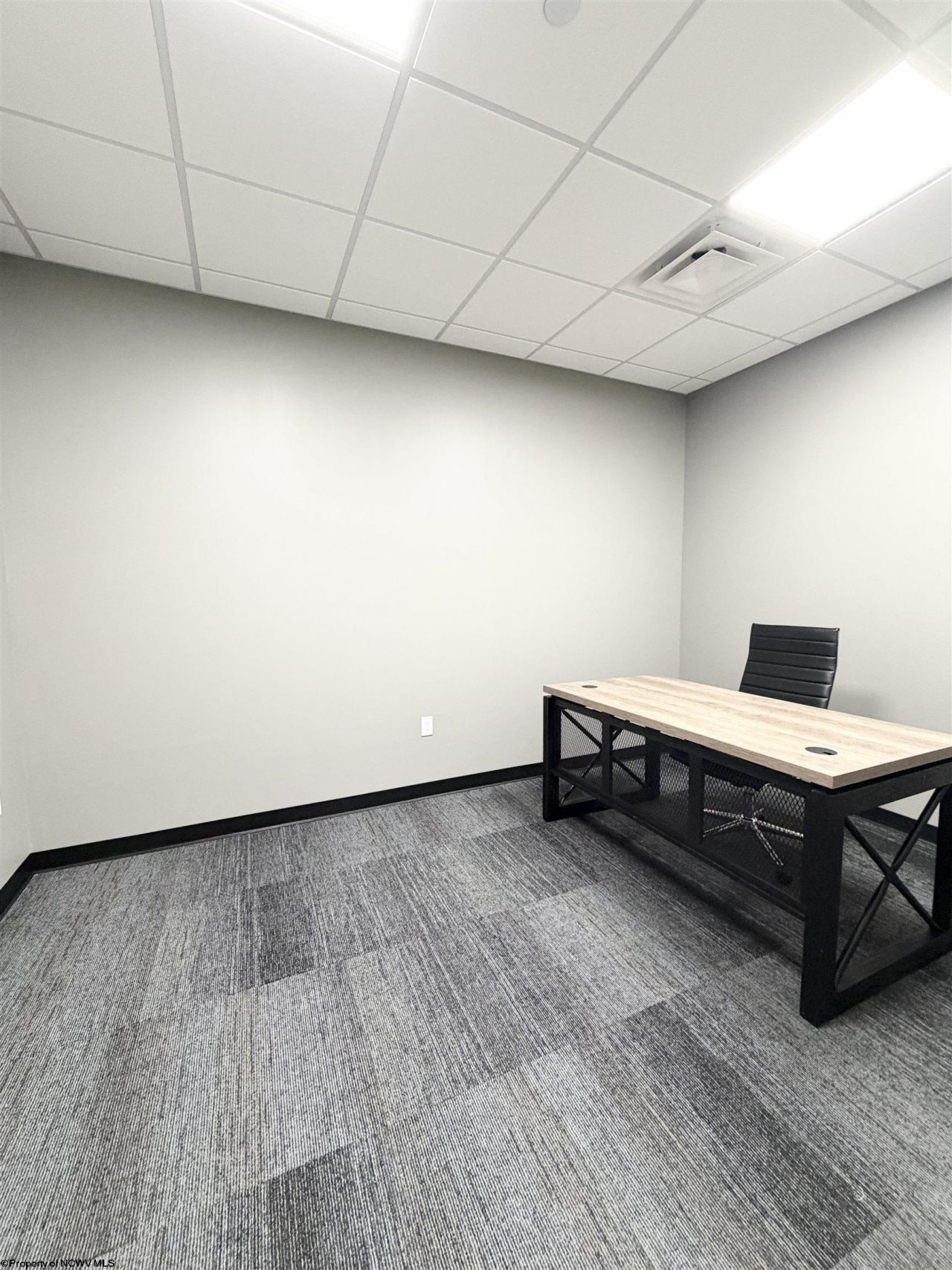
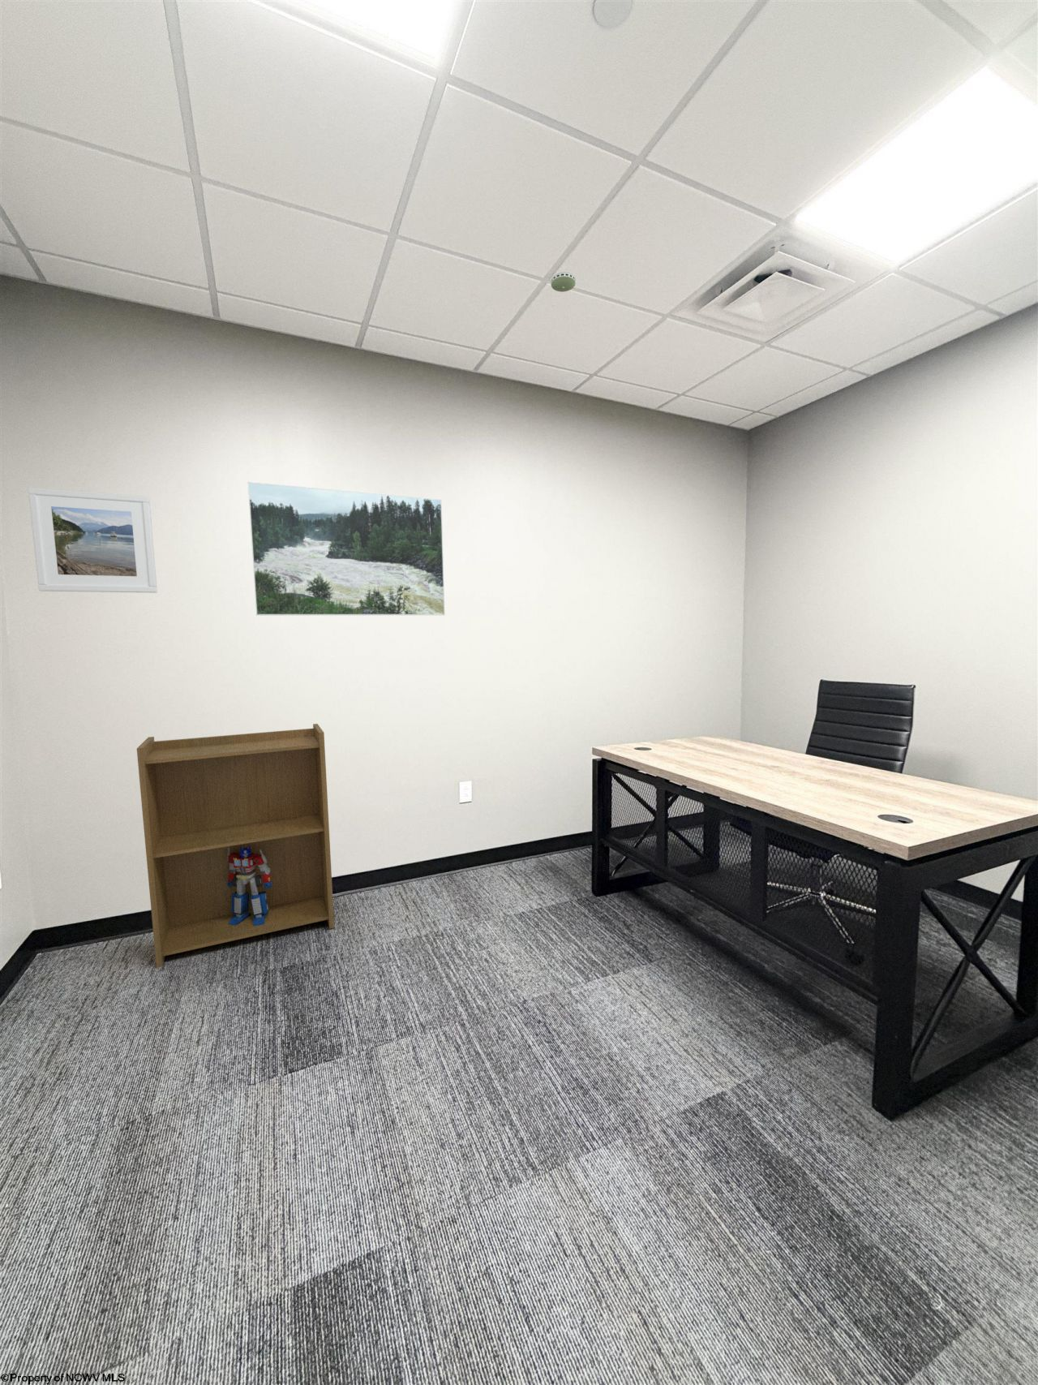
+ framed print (353, 554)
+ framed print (96, 542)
+ smoke detector (563, 280)
+ bookshelf (244, 835)
